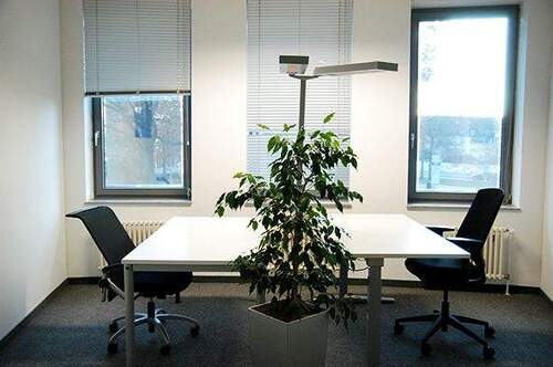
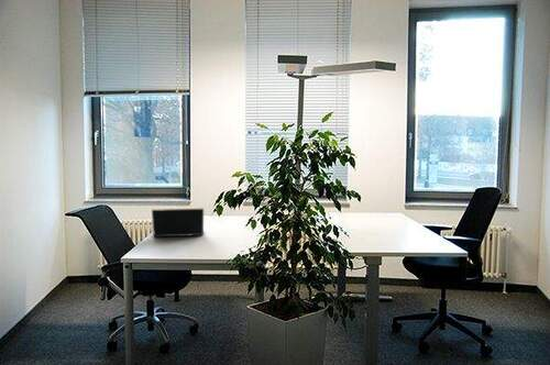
+ laptop (178, 220)
